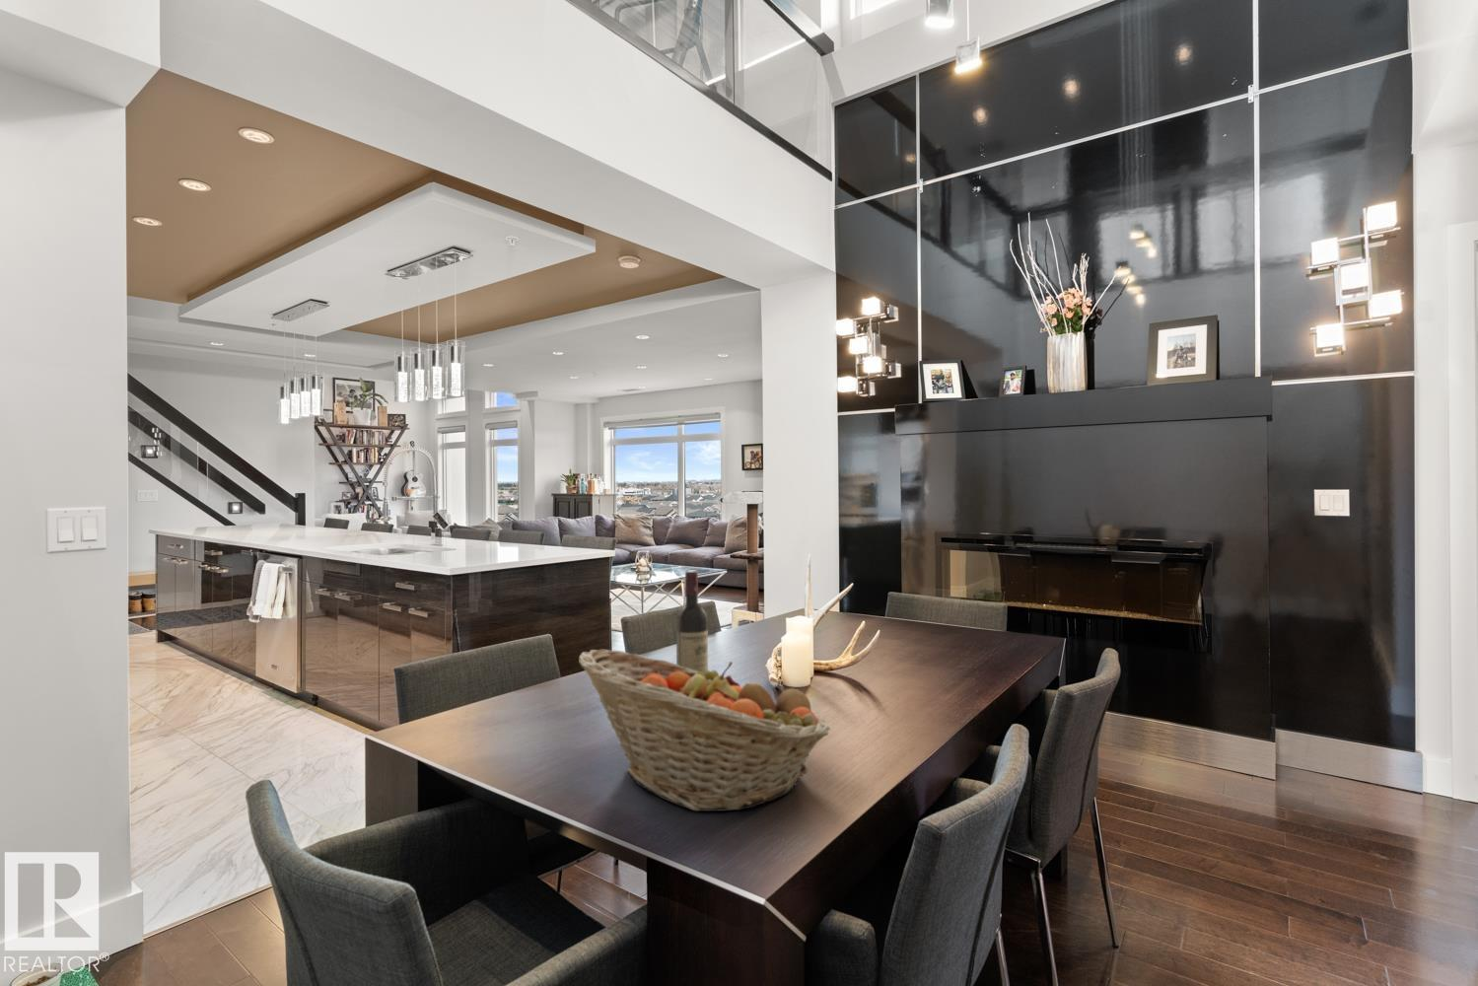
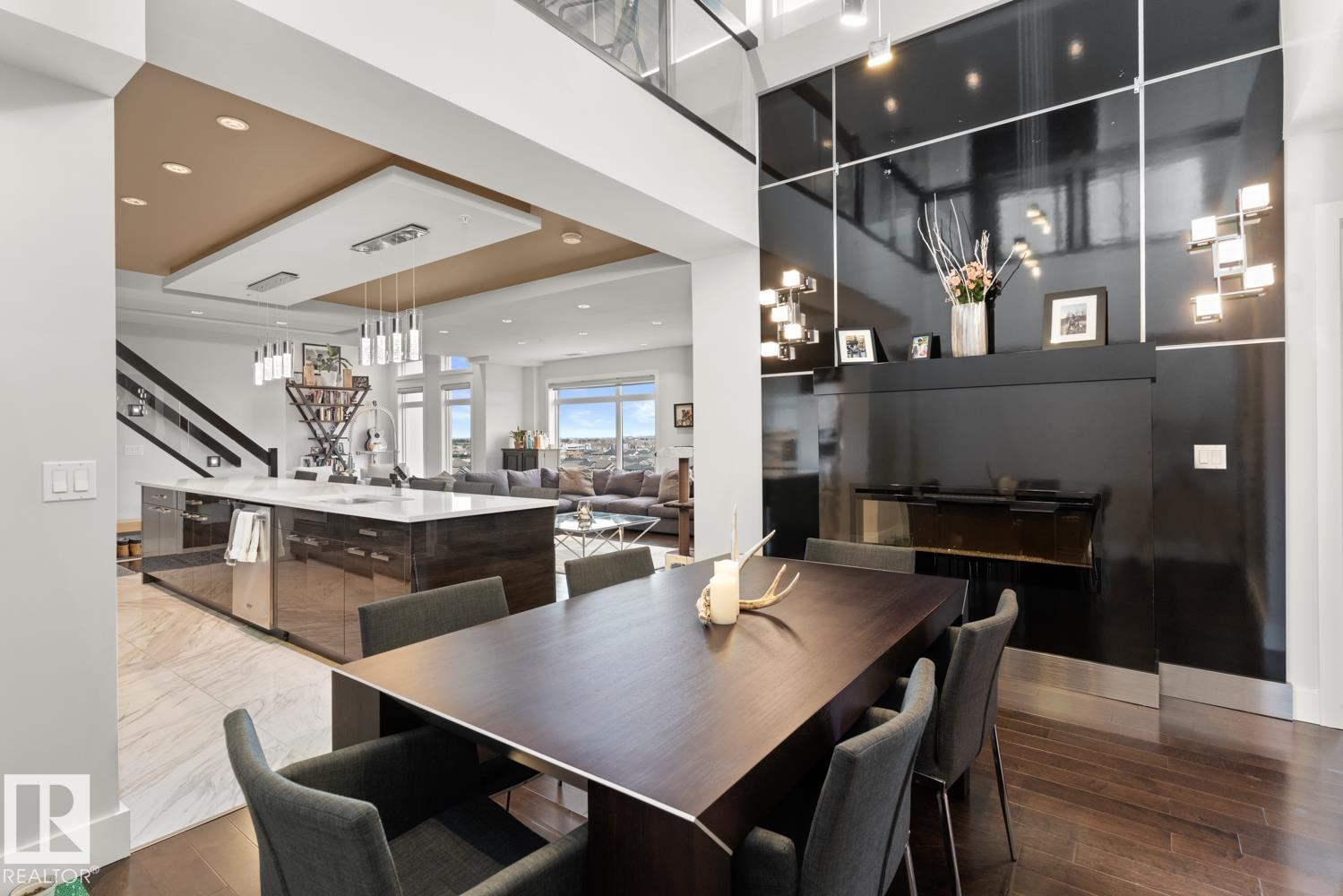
- wine bottle (691, 633)
- fruit basket (699, 712)
